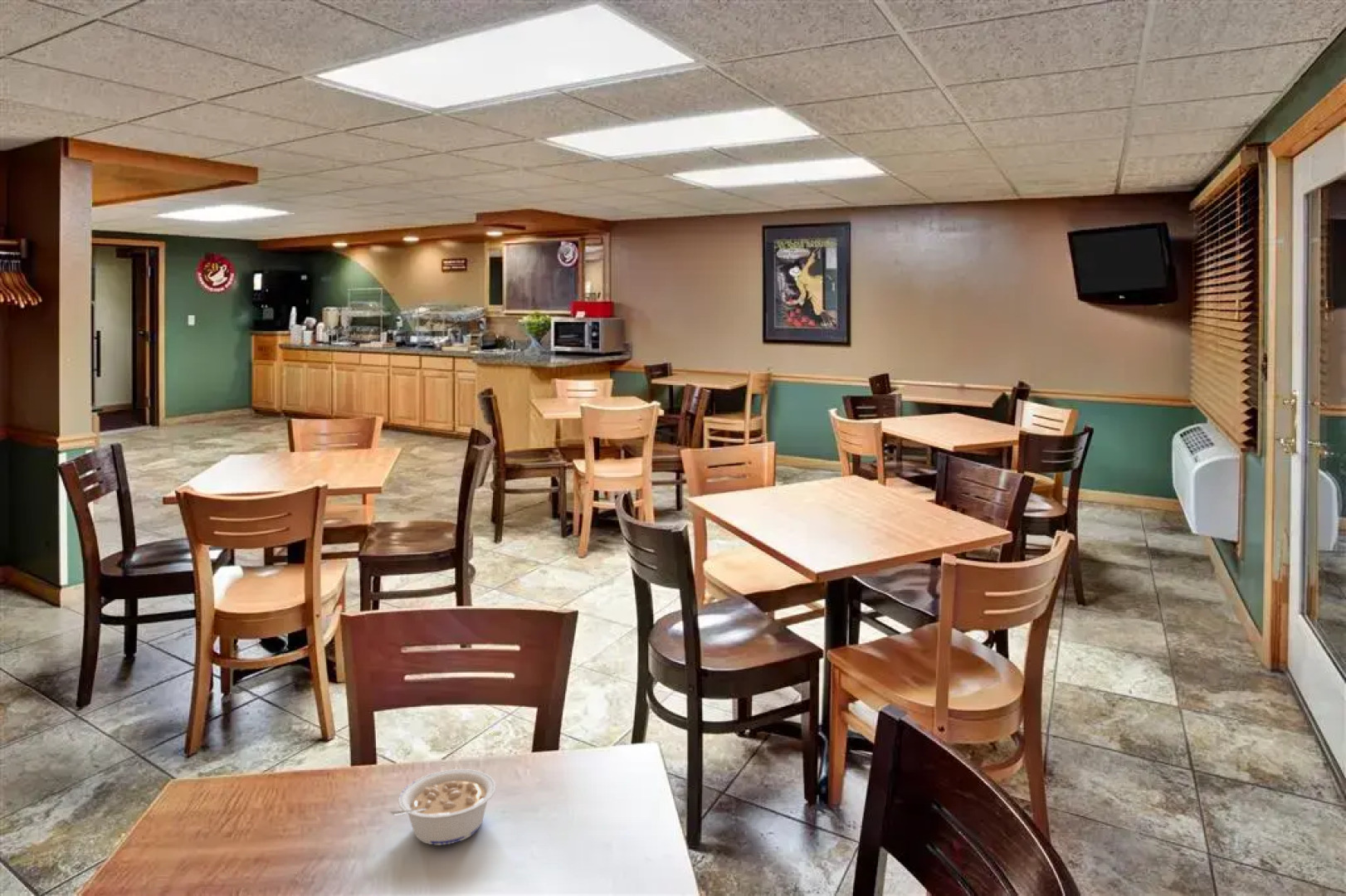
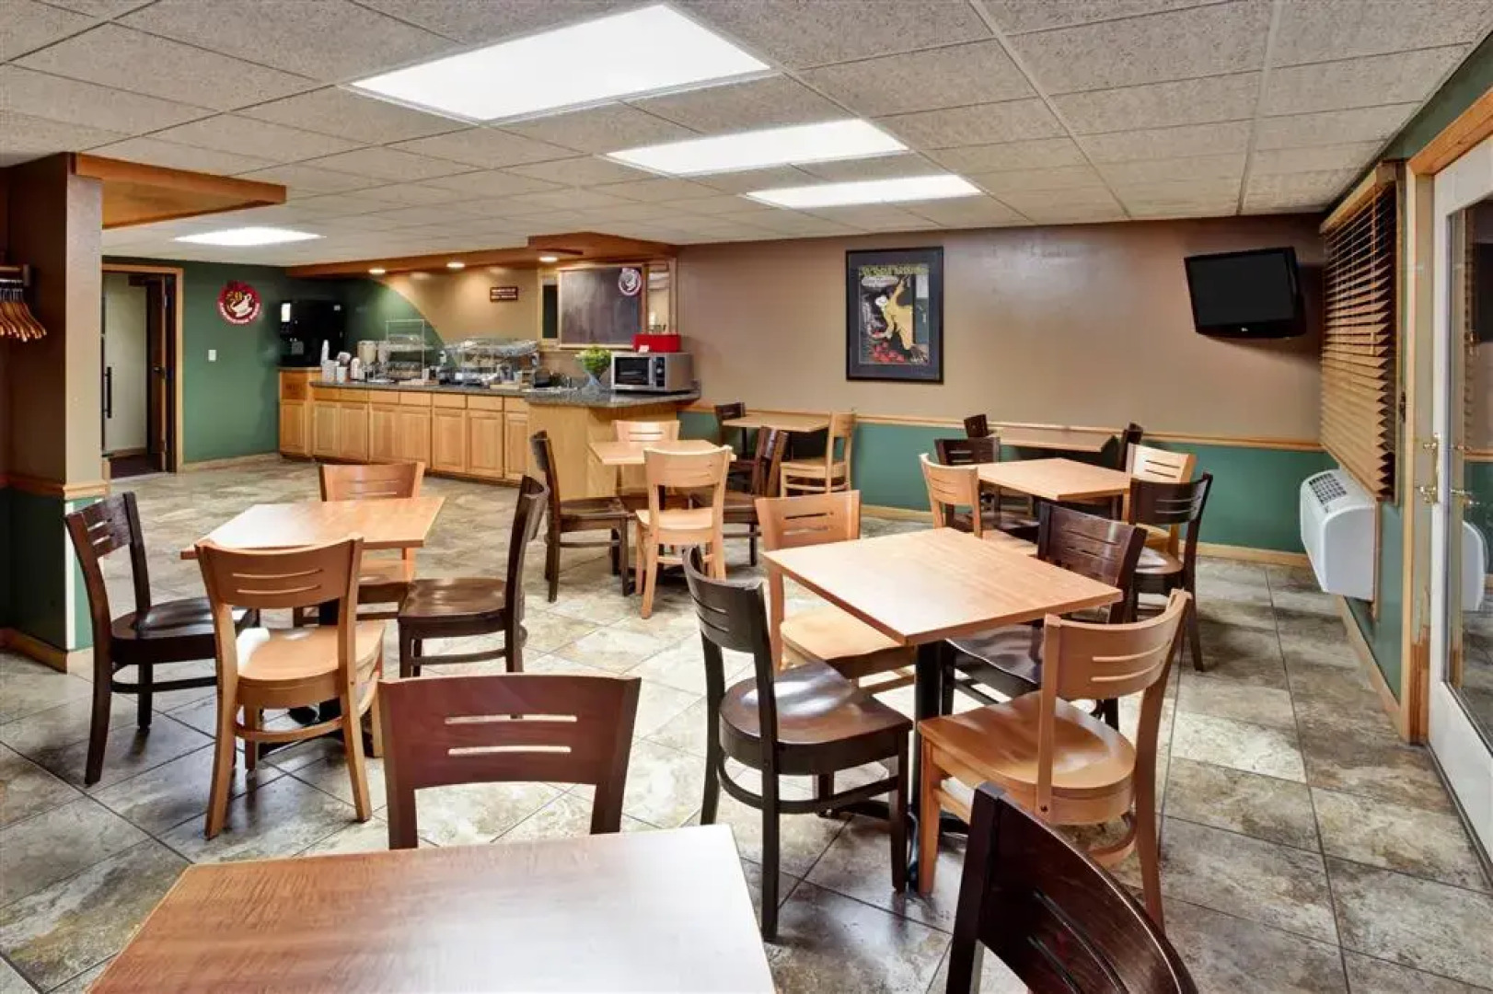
- legume (446, 807)
